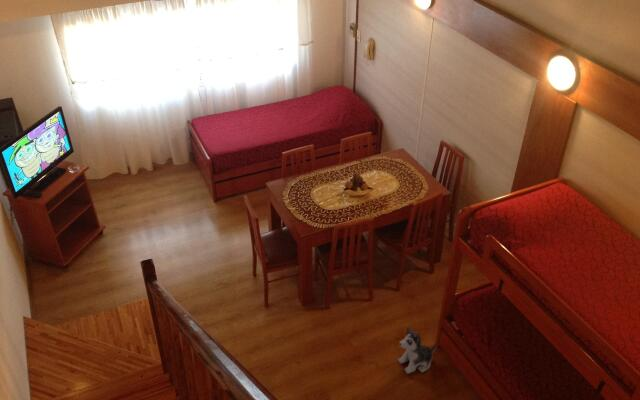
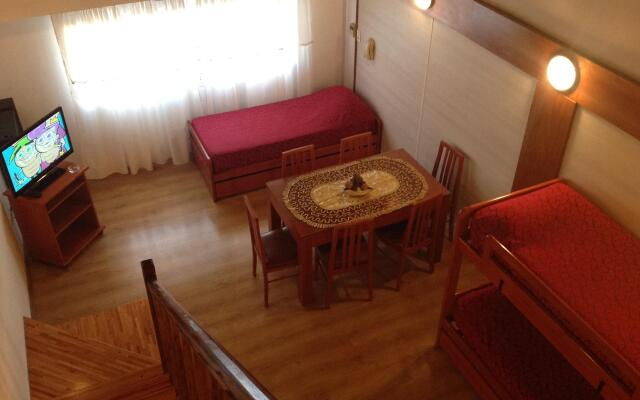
- plush toy (419, 346)
